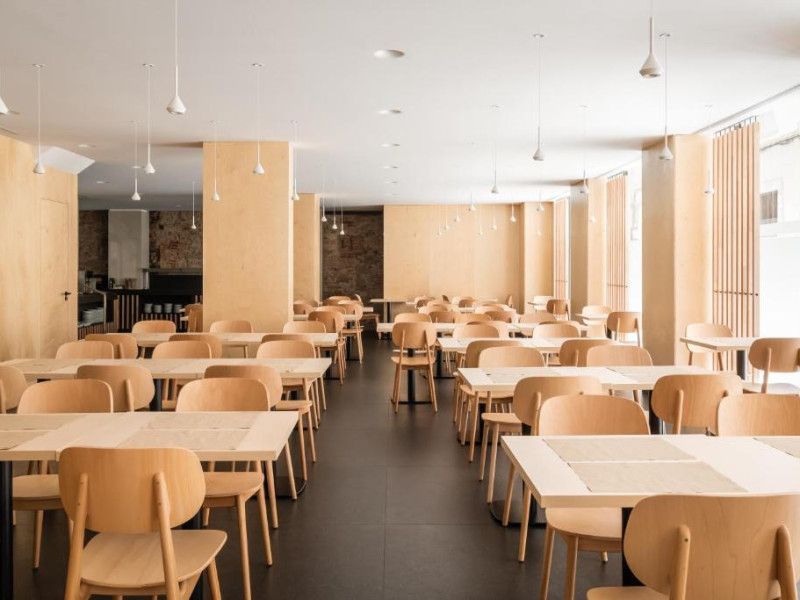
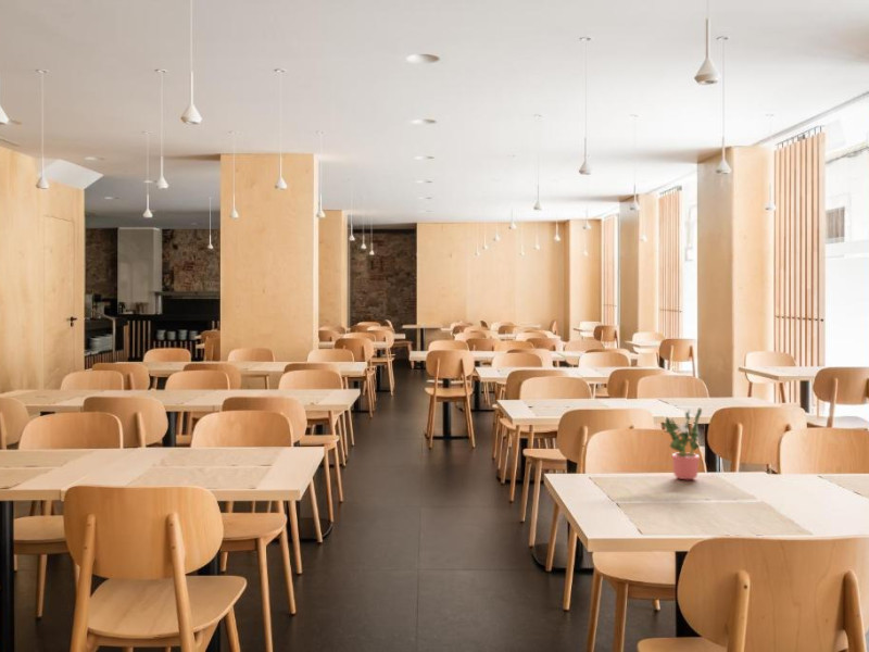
+ potted plant (675, 442)
